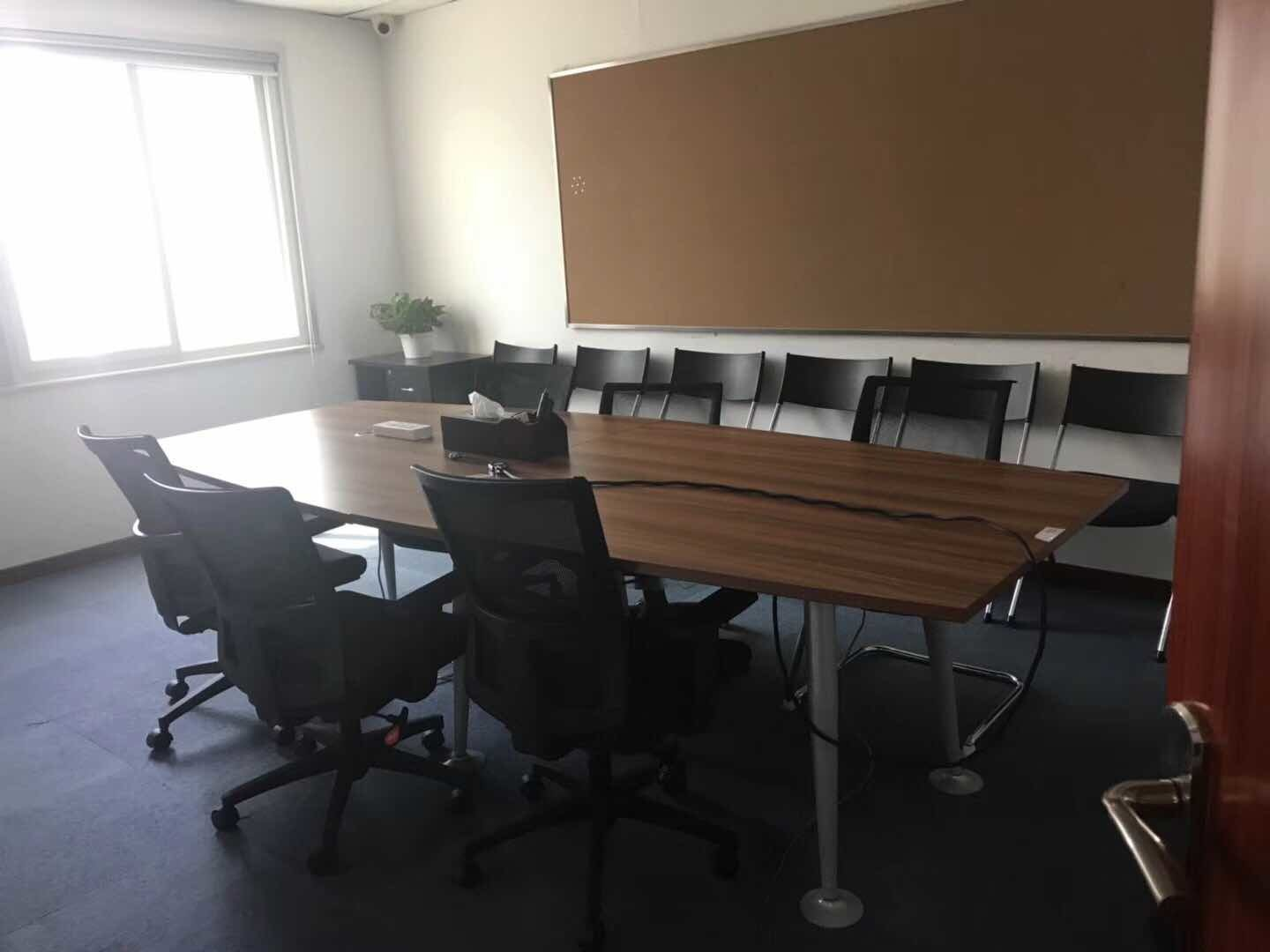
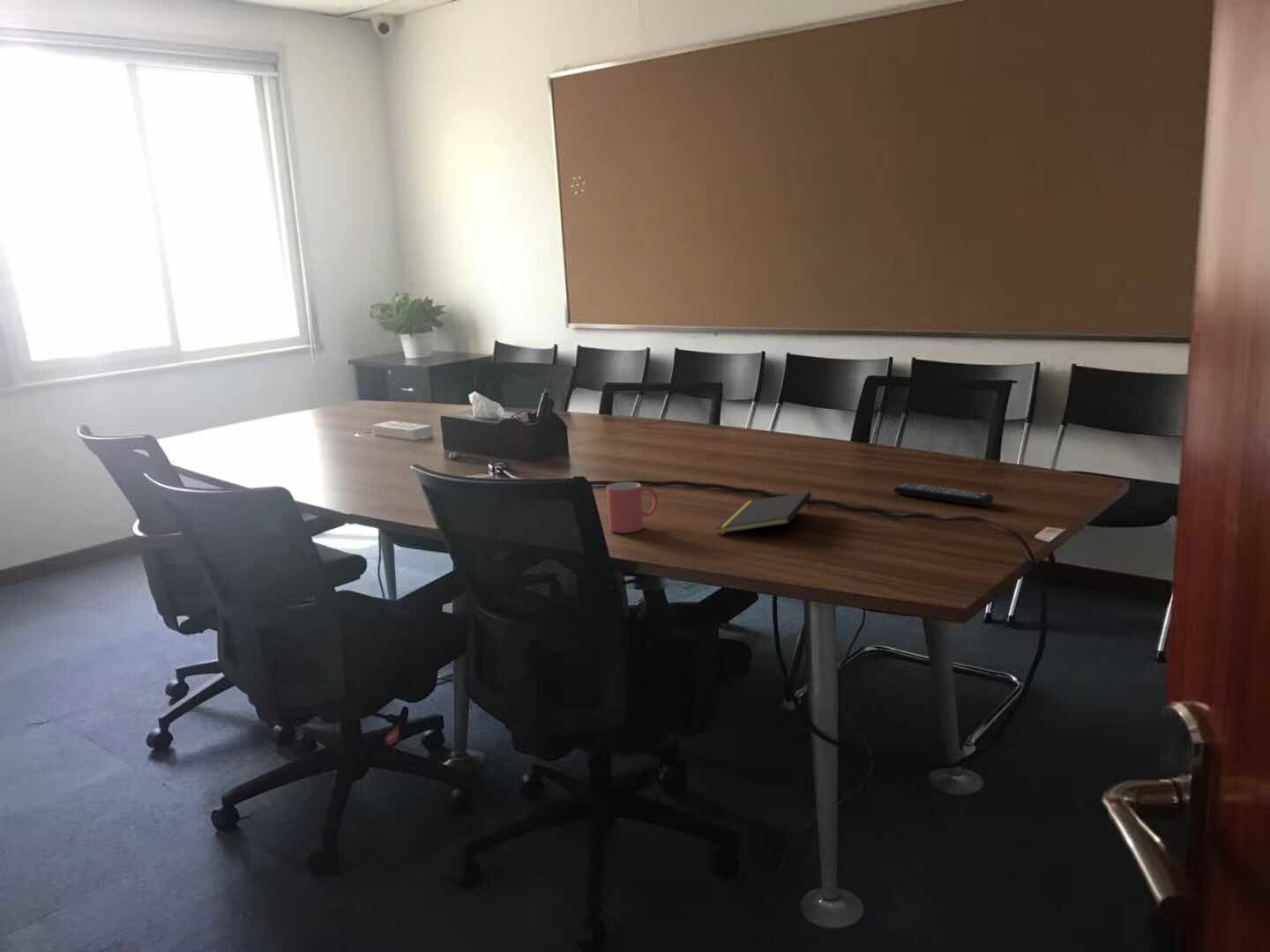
+ notepad (765, 512)
+ remote control (942, 494)
+ mug (633, 505)
